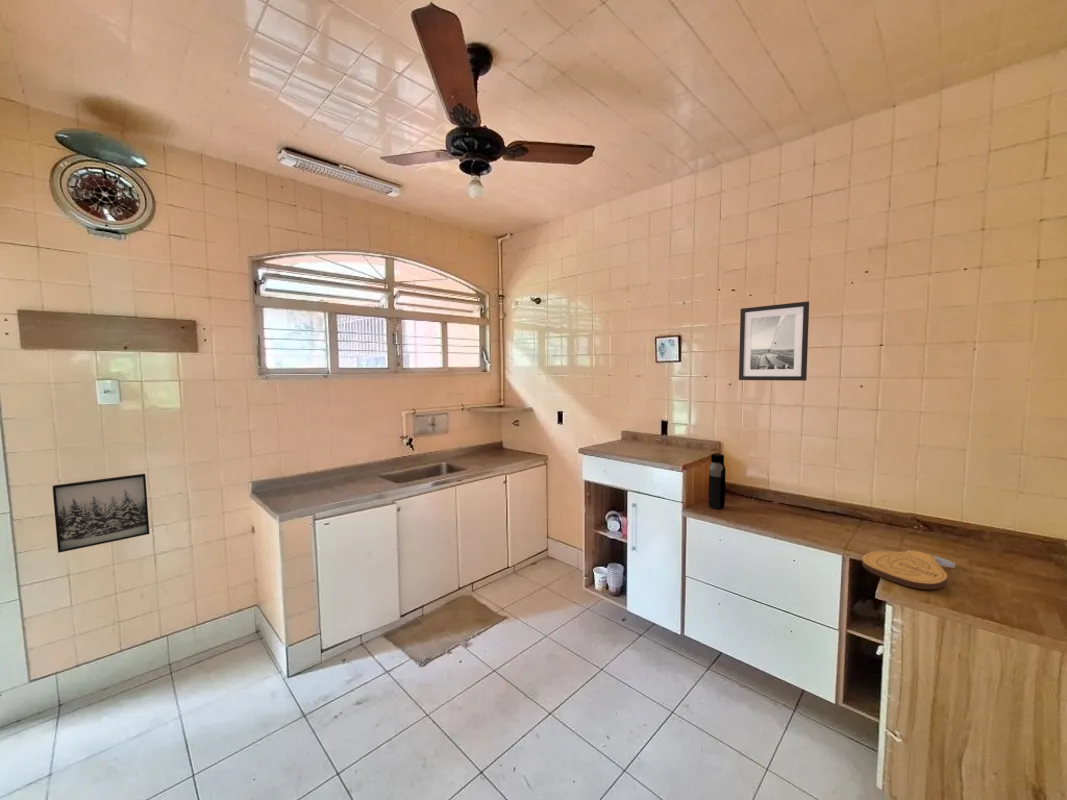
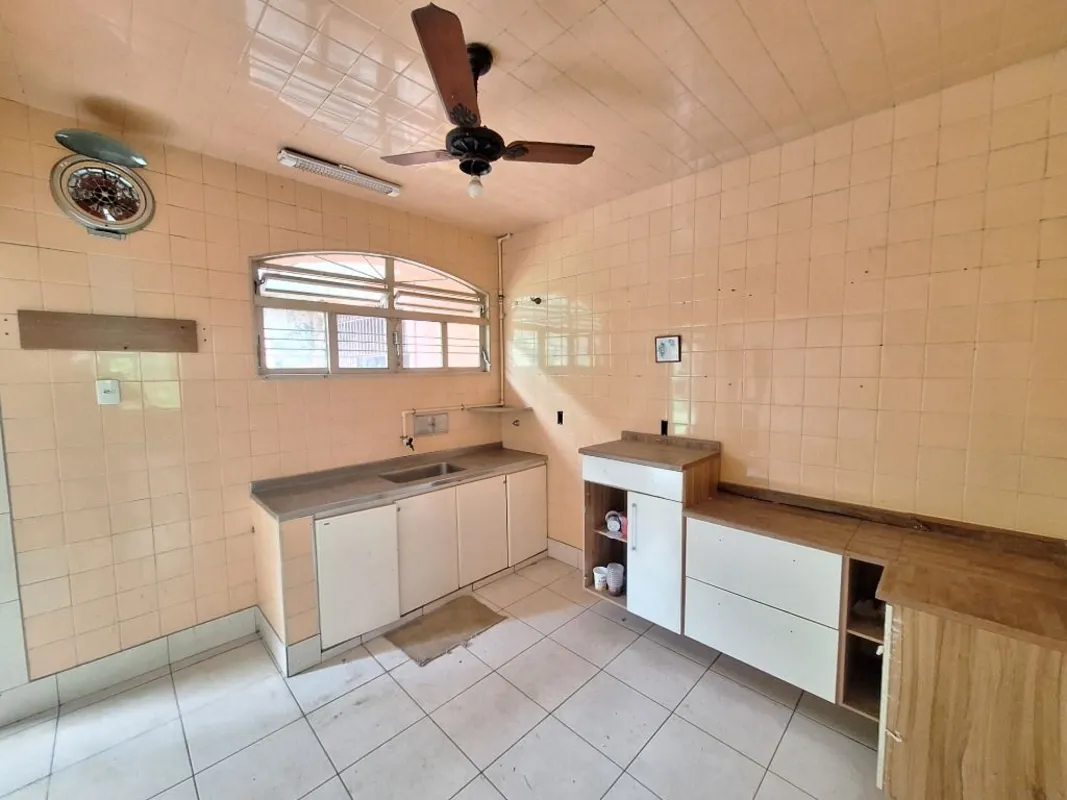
- water bottle (717, 481)
- wall art (772, 343)
- wall art (103, 510)
- key chain (914, 562)
